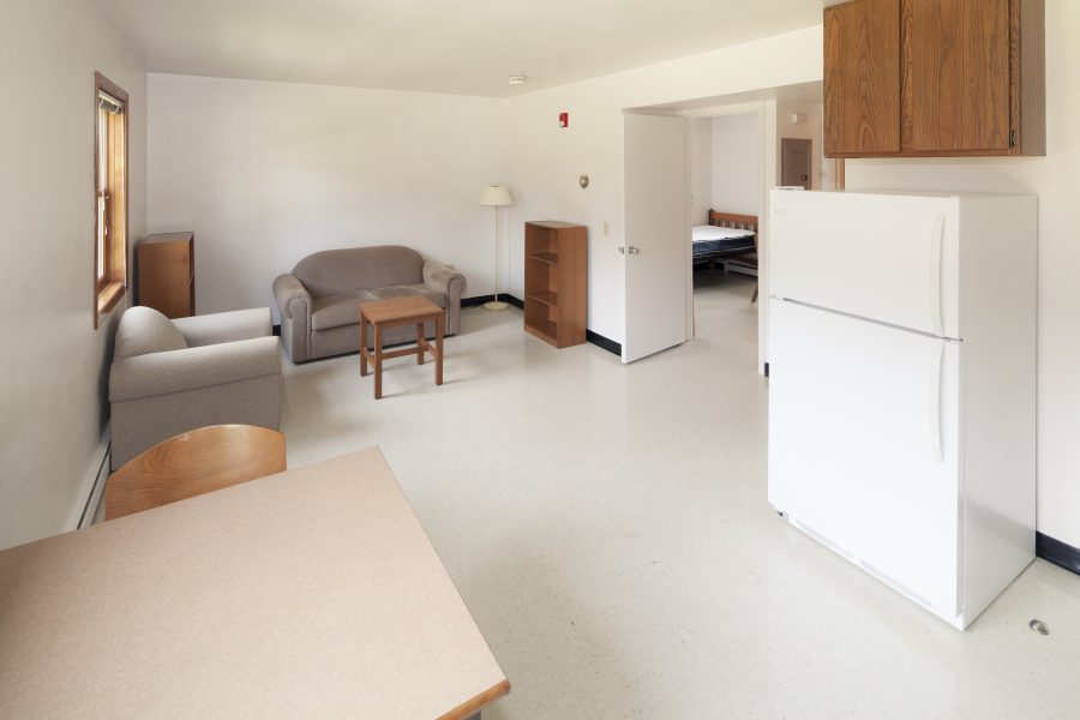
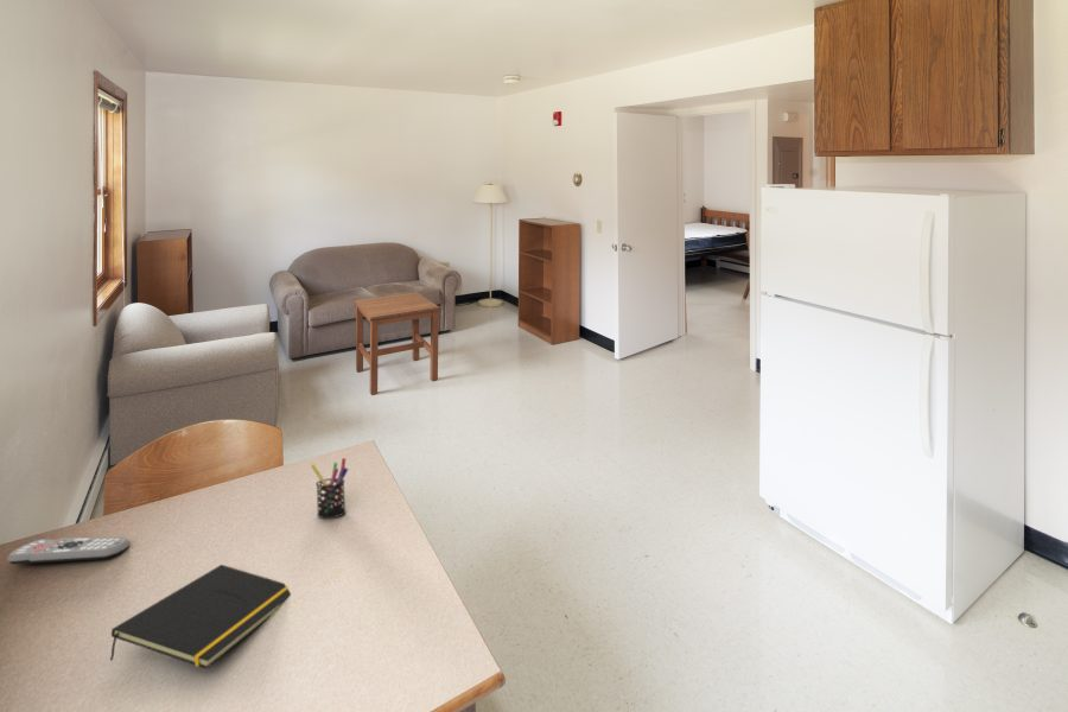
+ pen holder (332, 484)
+ remote control (72, 549)
+ notepad (214, 609)
